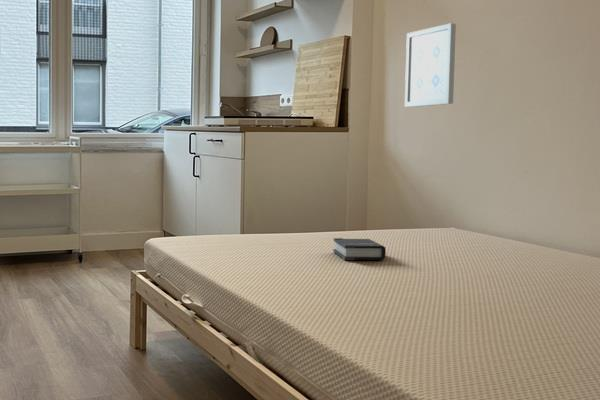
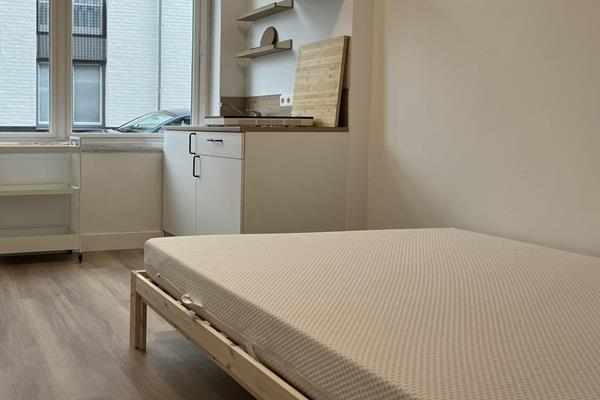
- wall art (429, 67)
- hardback book (358, 248)
